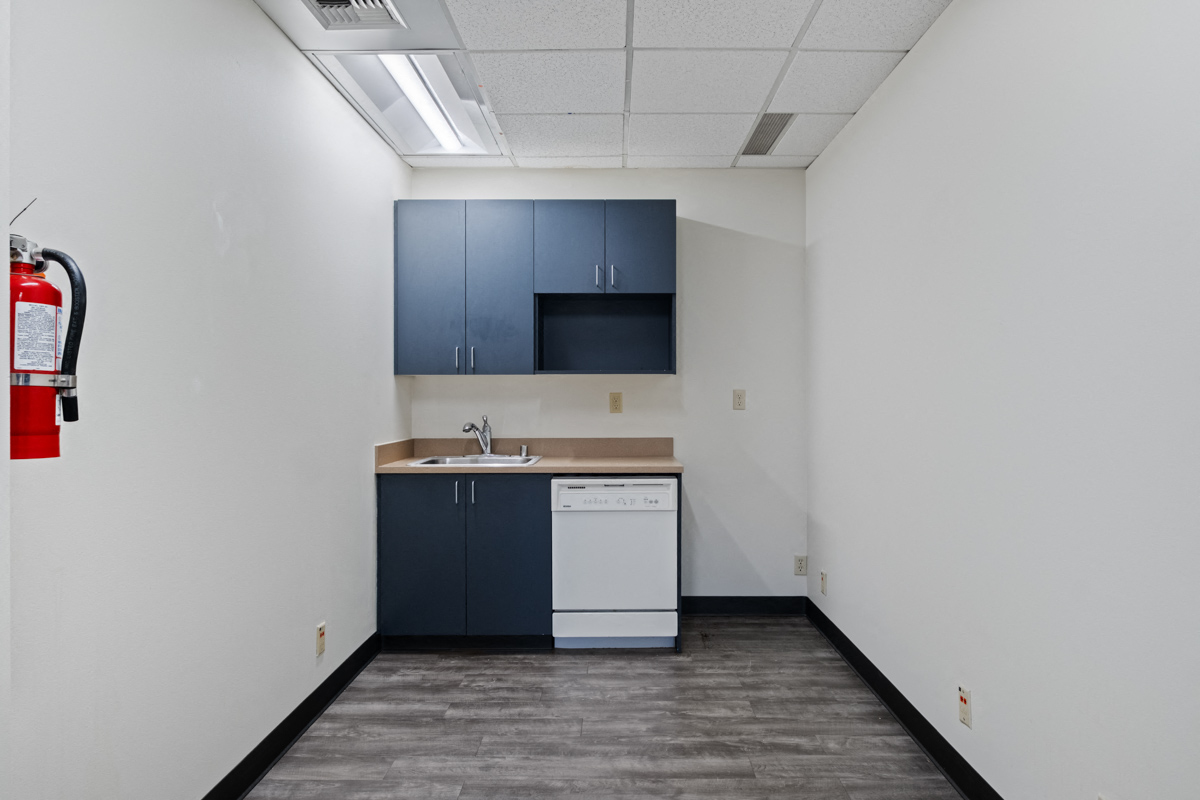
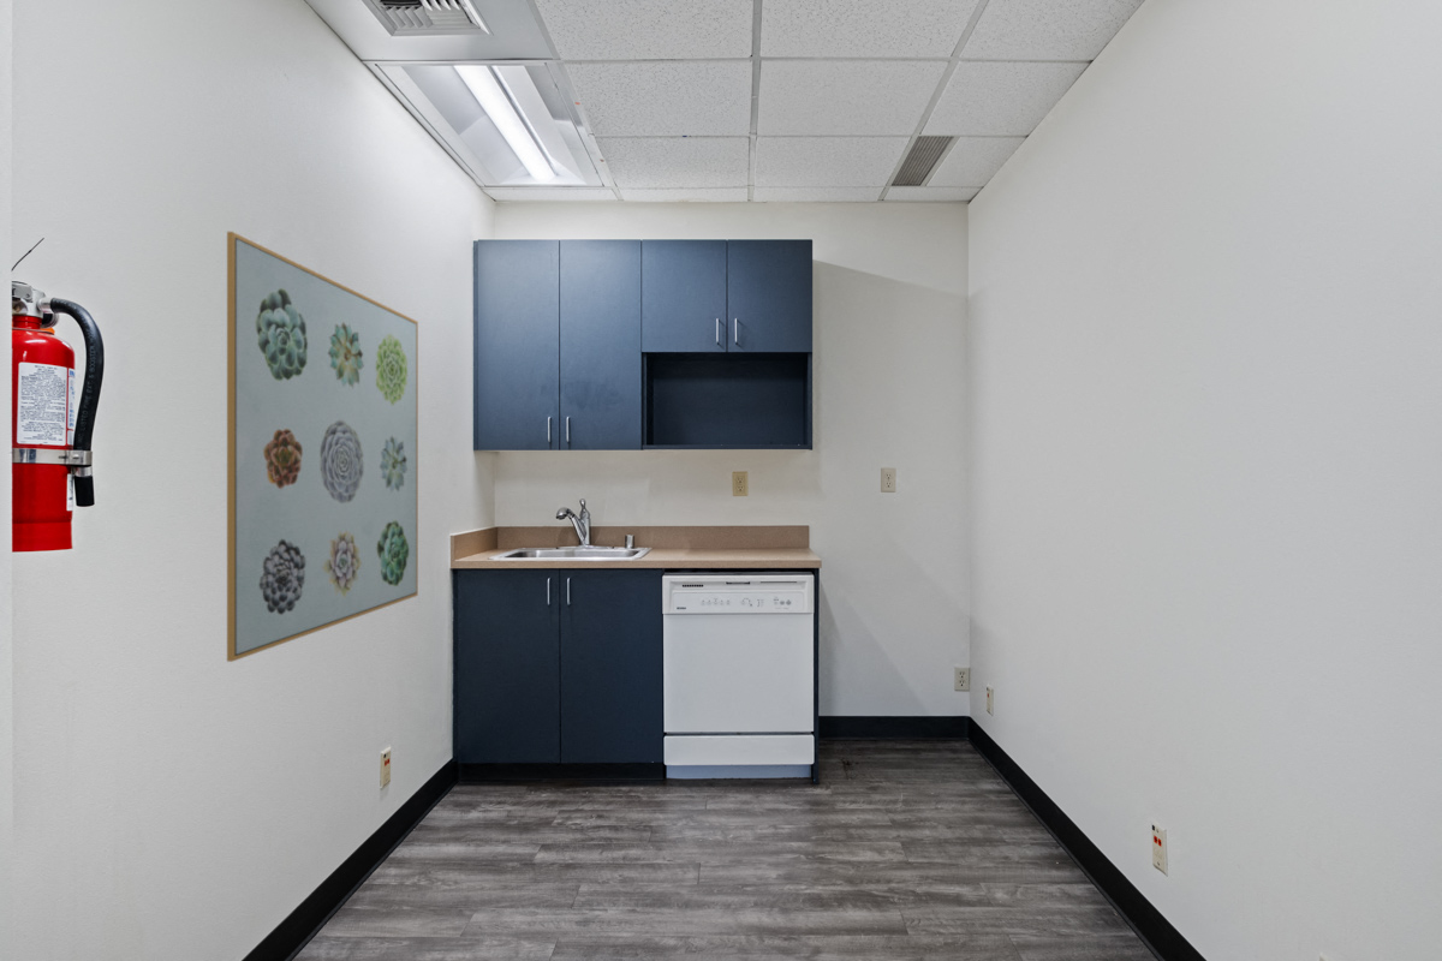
+ wall art (344, 453)
